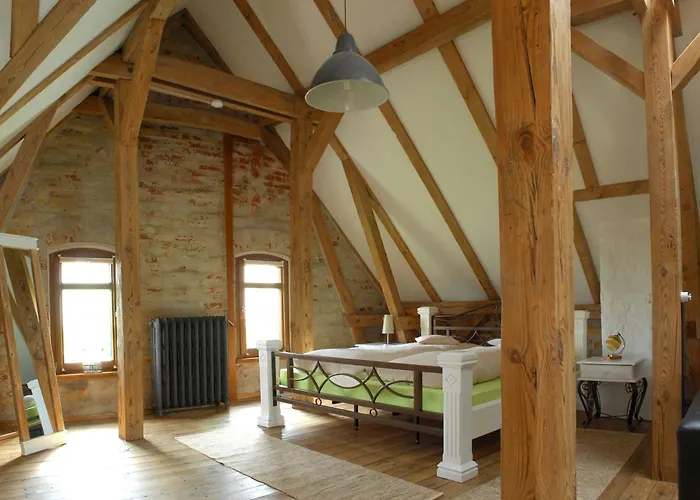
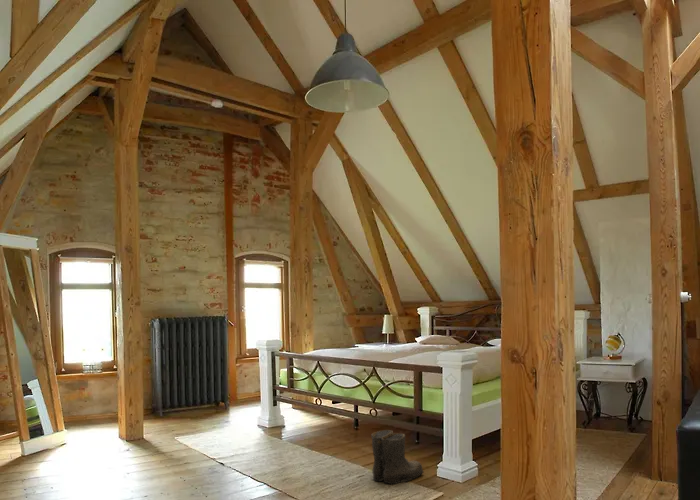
+ boots (396, 453)
